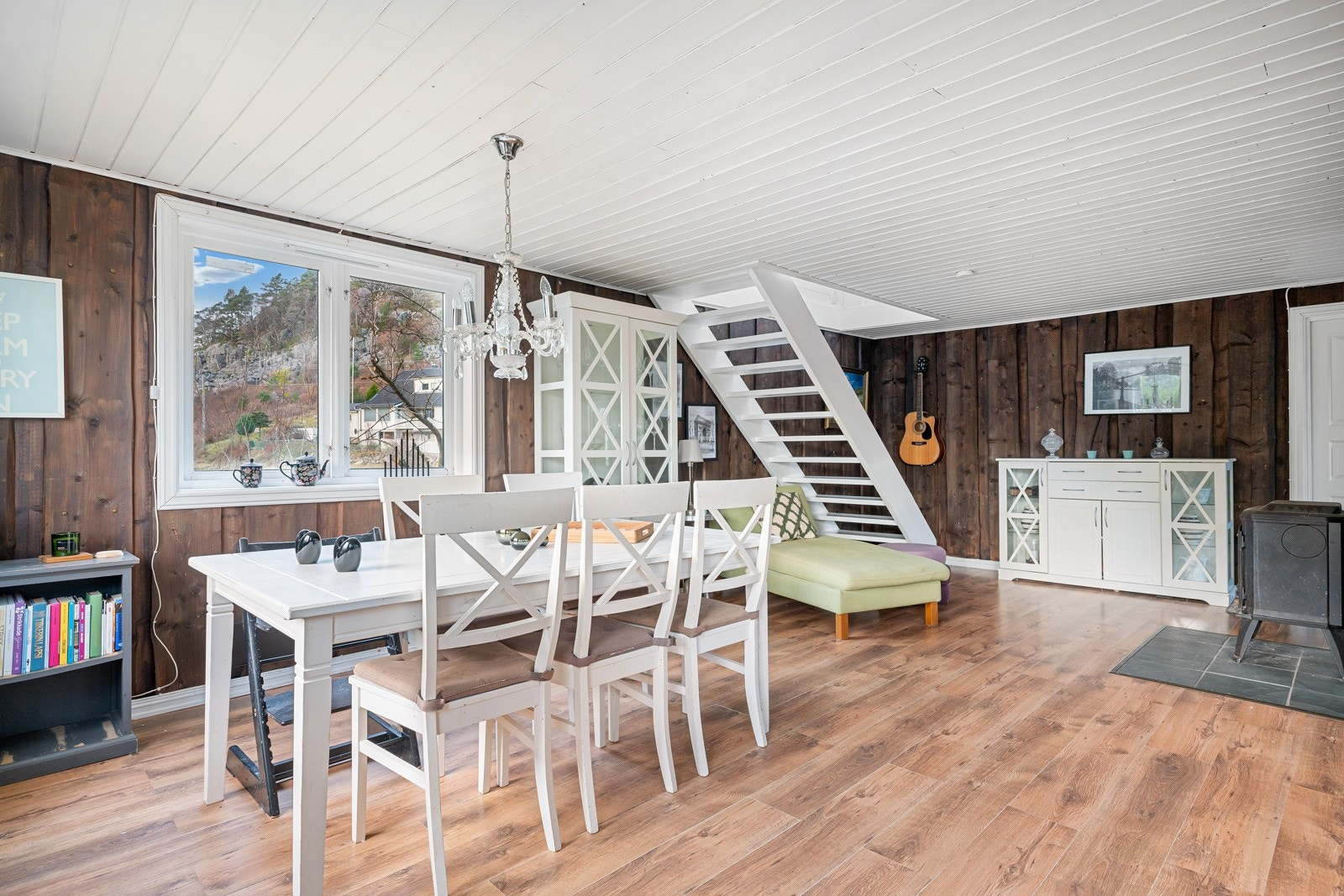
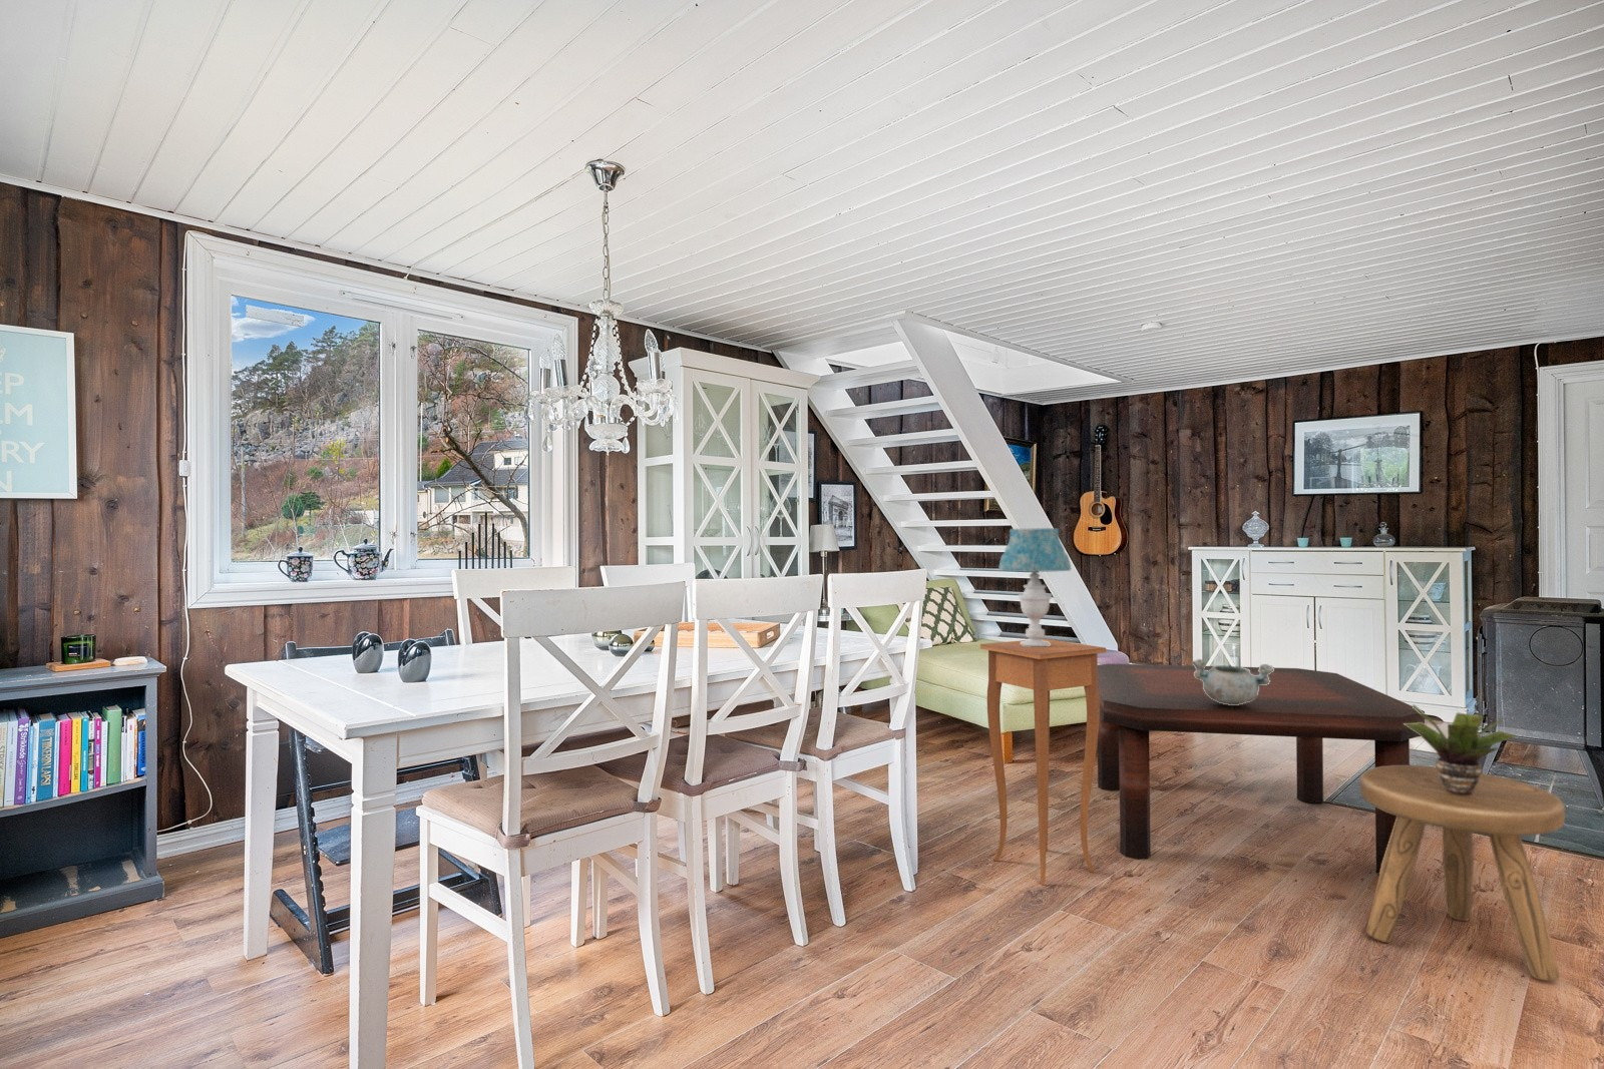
+ side table (1043, 755)
+ stool (1457, 865)
+ table lamp (1035, 586)
+ potted plant (1458, 750)
+ decorative bowl (1232, 680)
+ coffee table (1229, 734)
